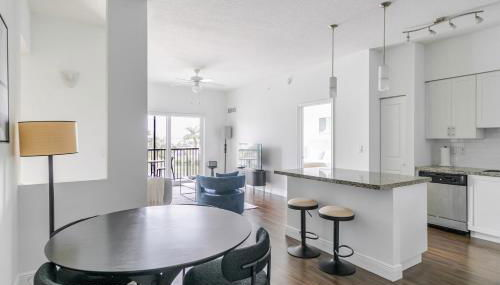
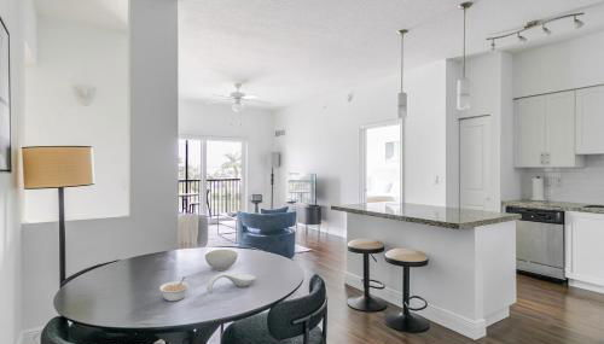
+ bowl (221, 258)
+ spoon rest (232, 279)
+ legume (174, 290)
